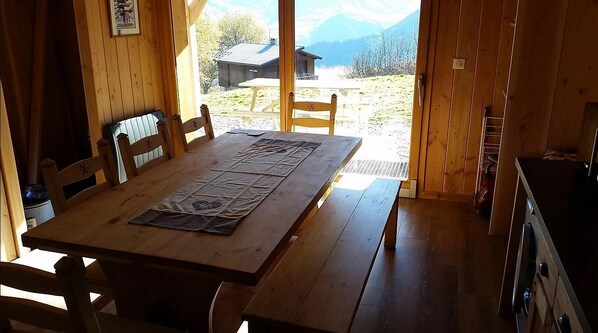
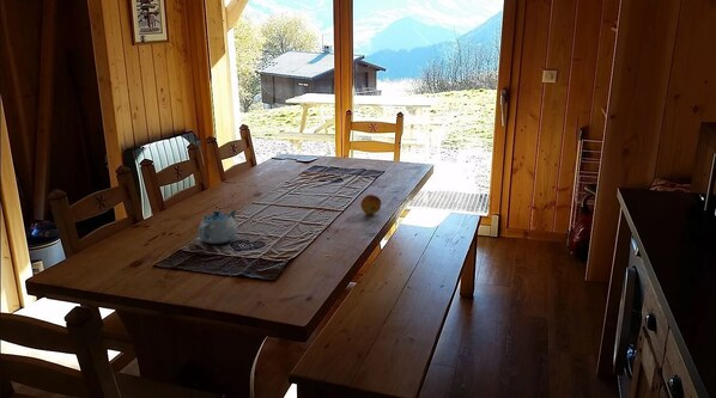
+ chinaware (218, 225)
+ fruit (370, 204)
